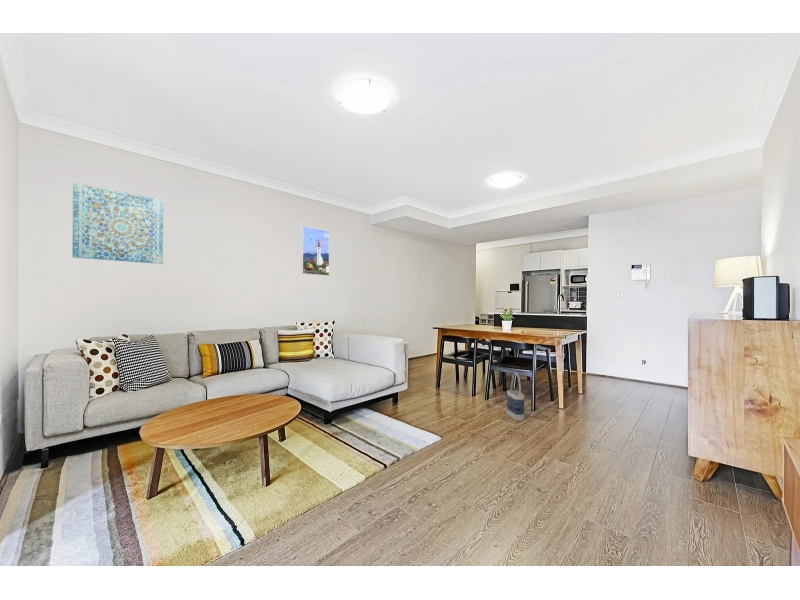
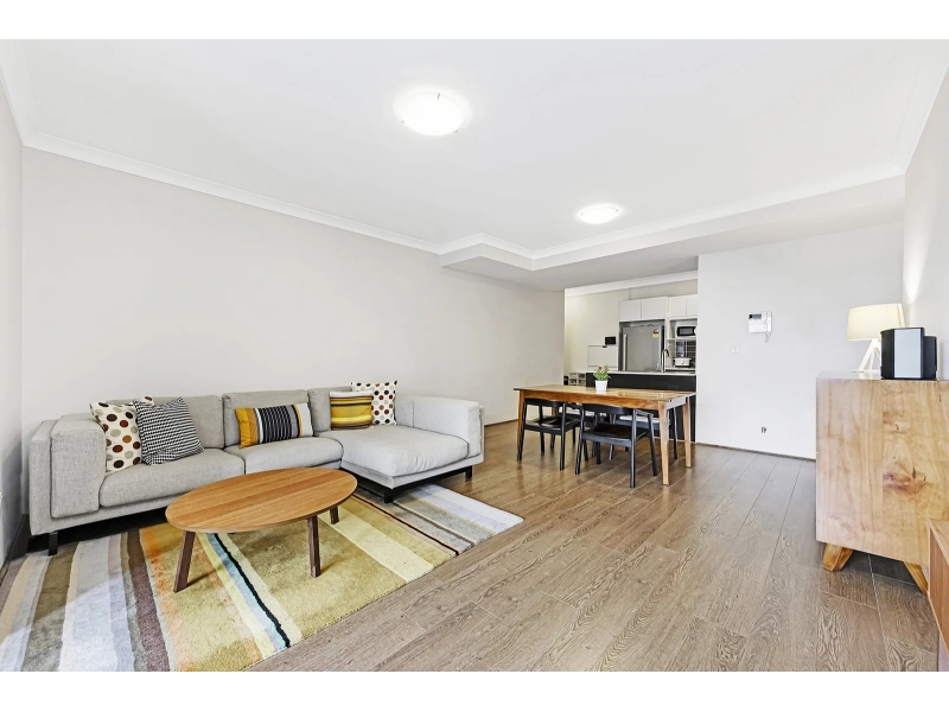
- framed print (315, 251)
- bag (515, 395)
- wall art (121, 226)
